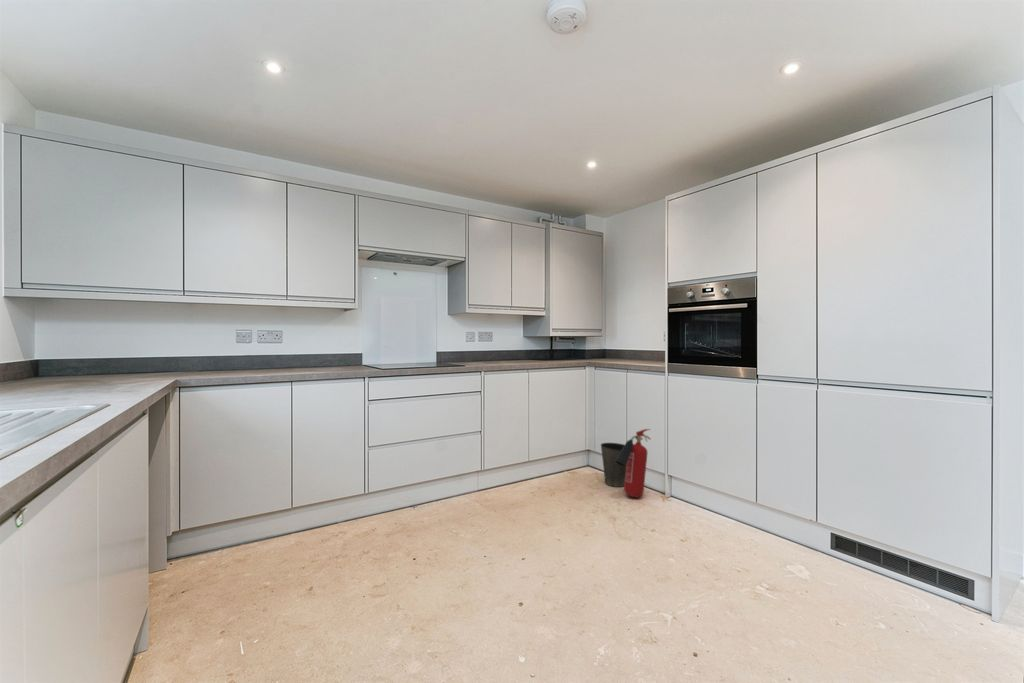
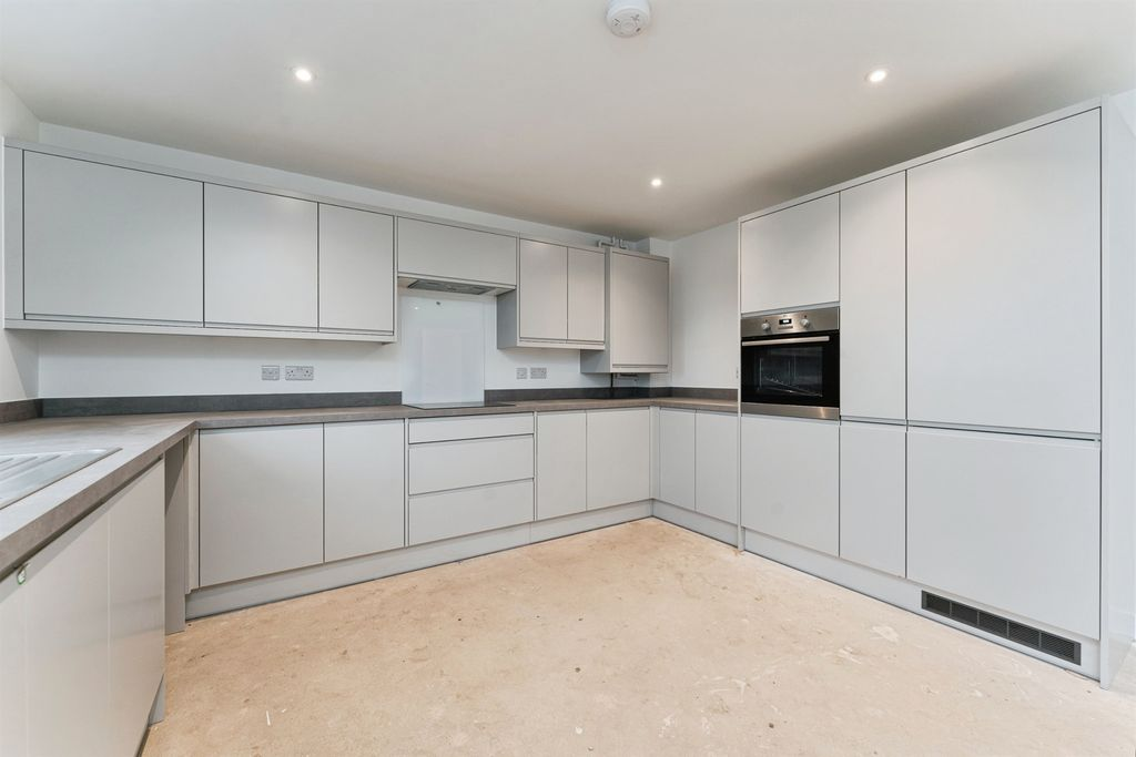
- waste basket (615, 464)
- fire extinguisher (634, 463)
